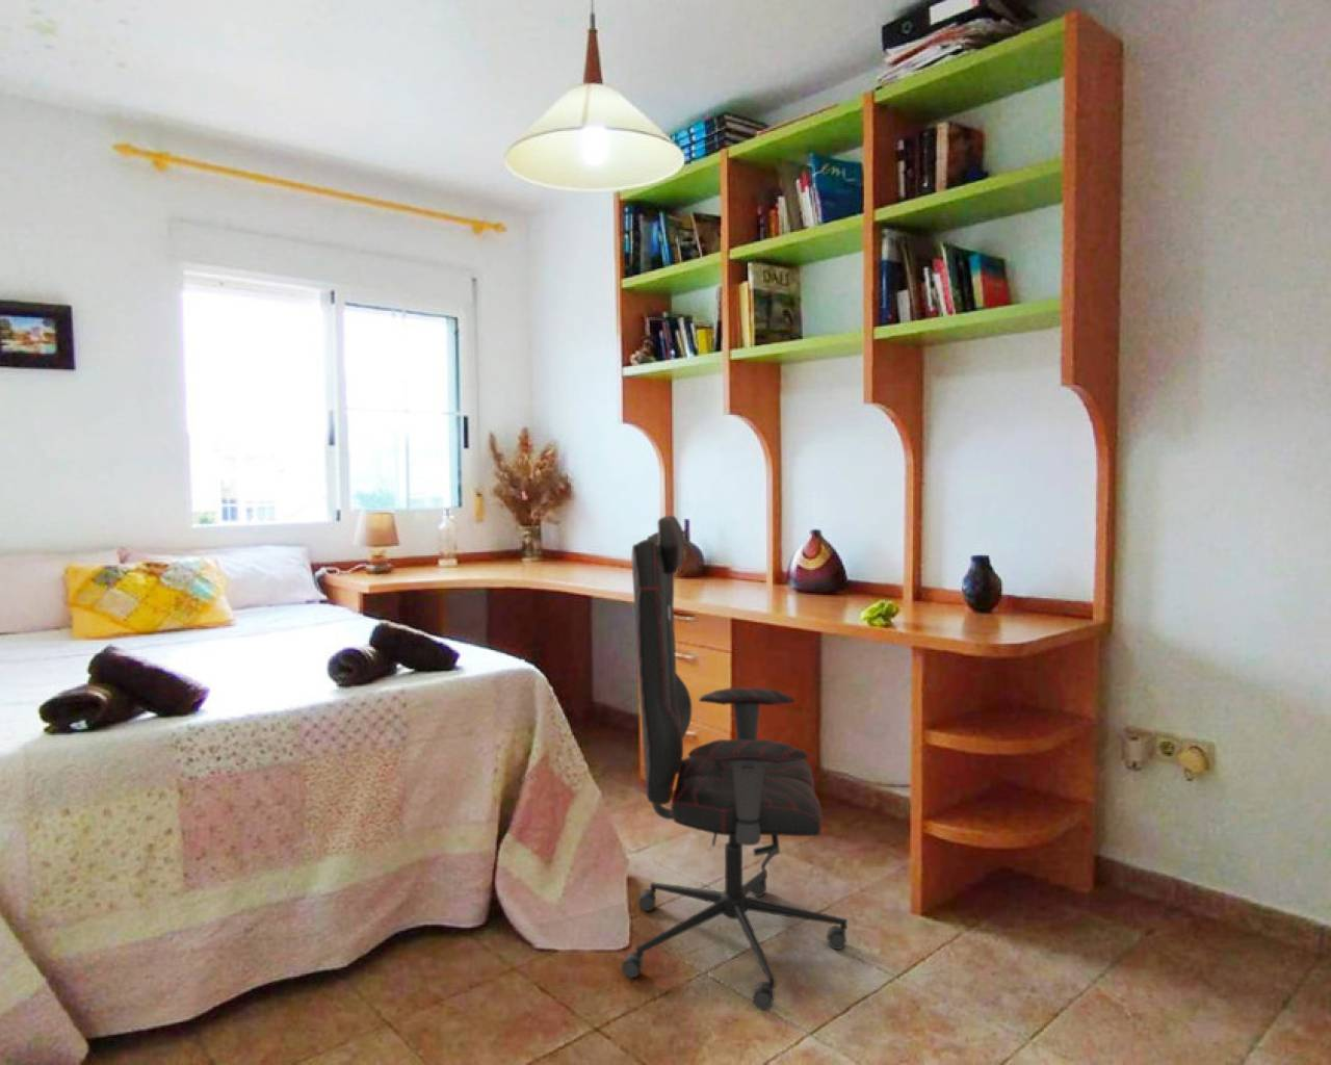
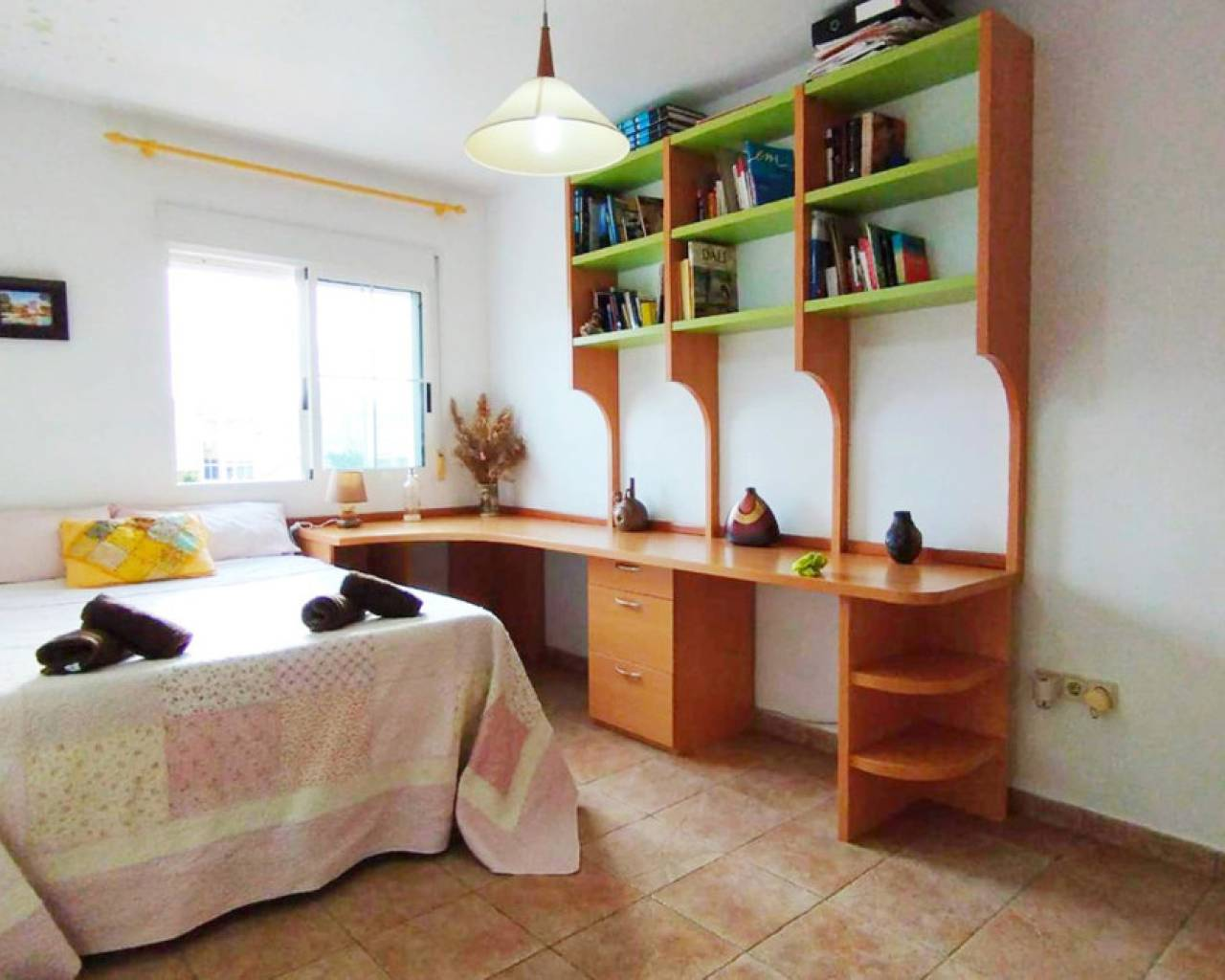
- office chair (737, 732)
